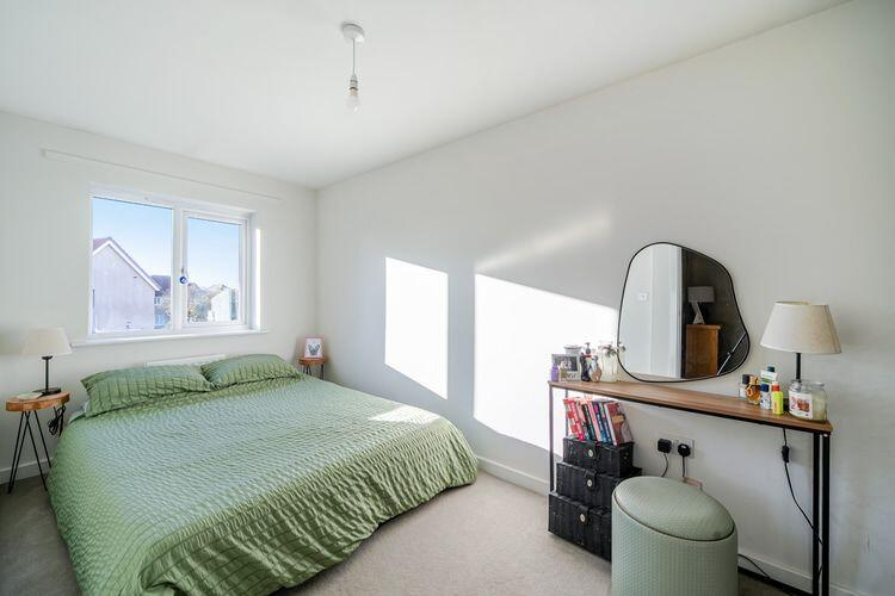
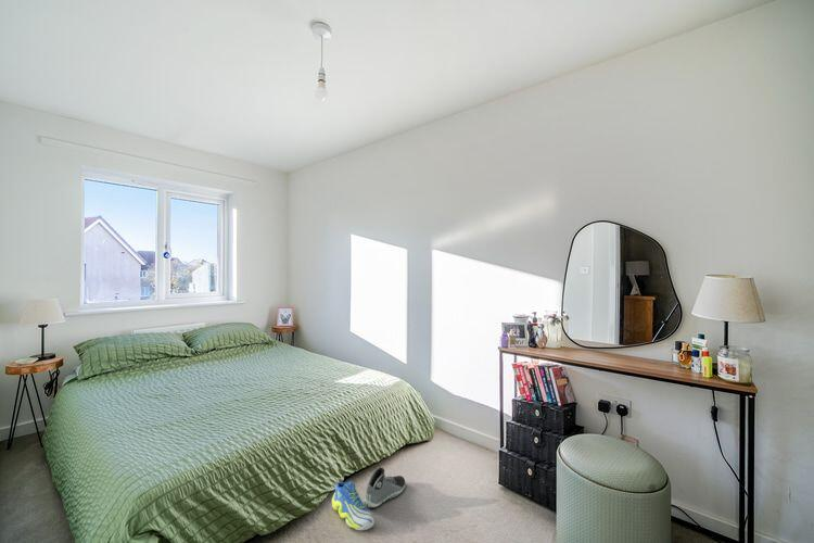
+ sneaker (386, 480)
+ sneaker (351, 502)
